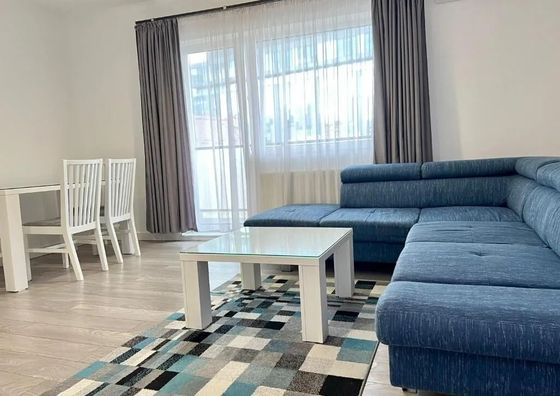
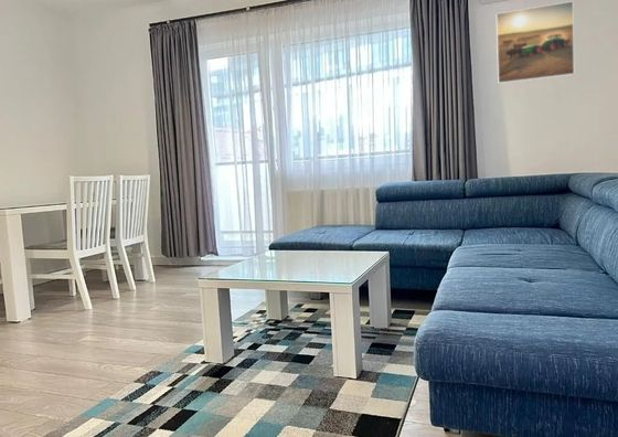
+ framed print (534, 43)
